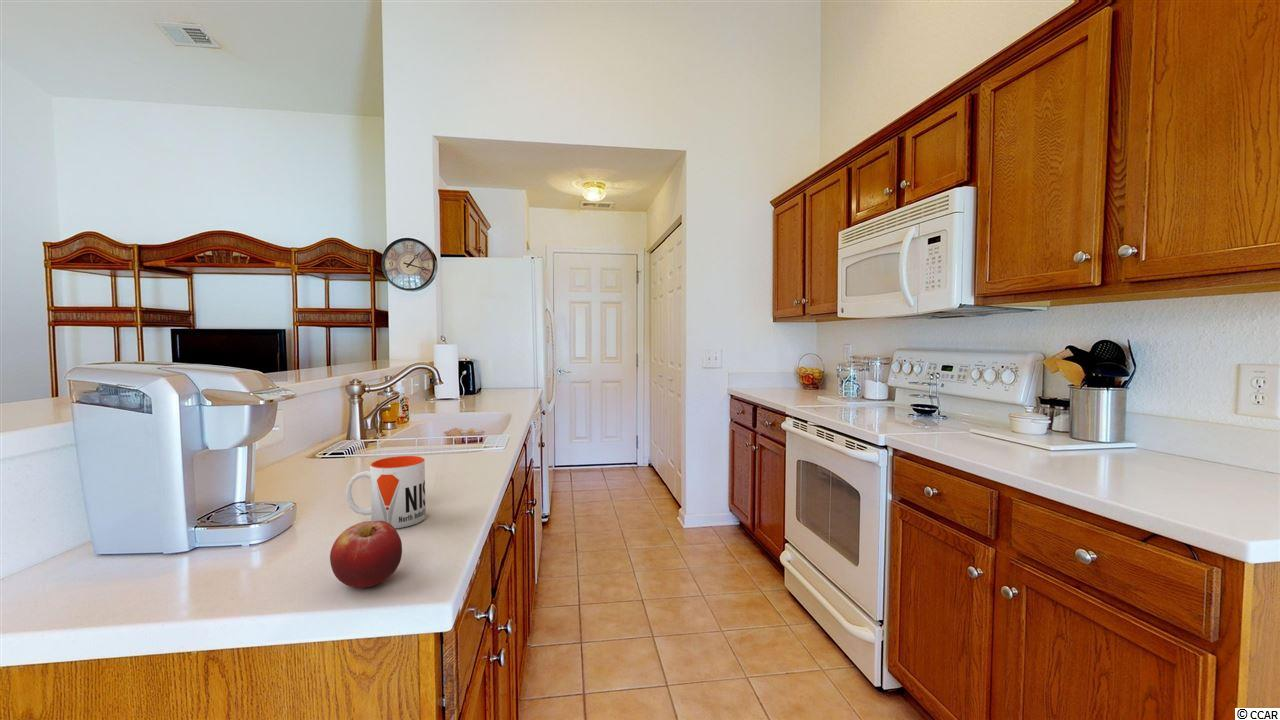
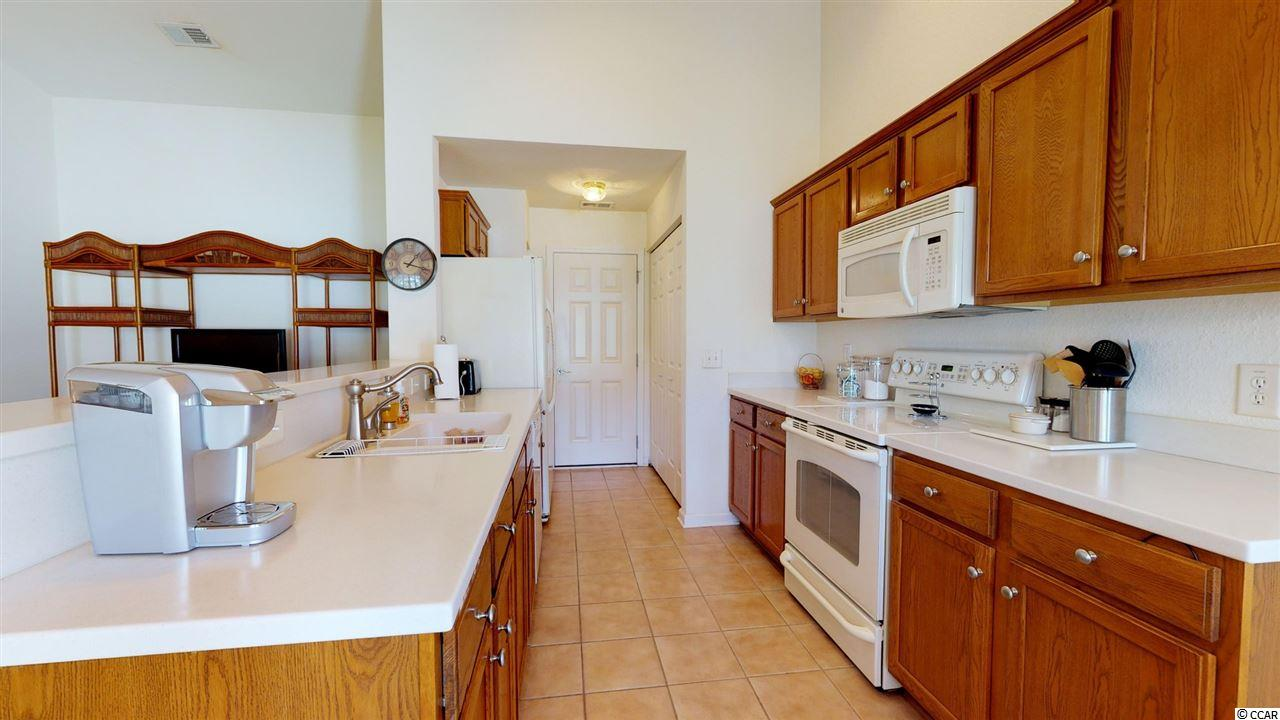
- mug (386, 491)
- fruit (366, 553)
